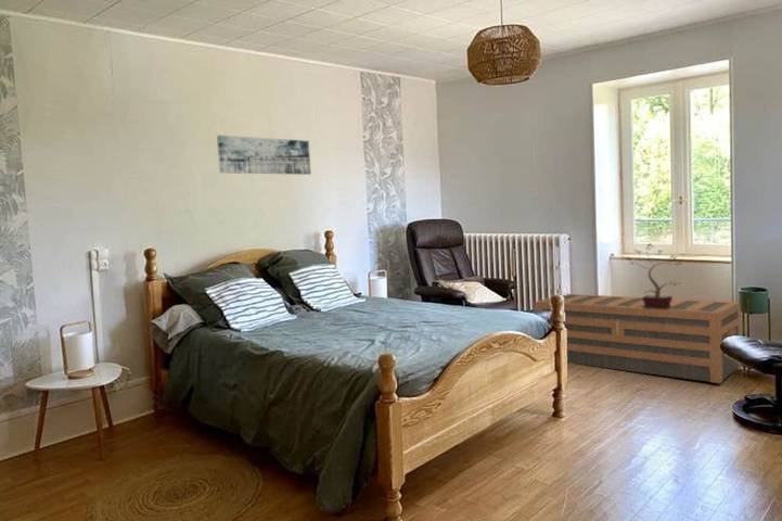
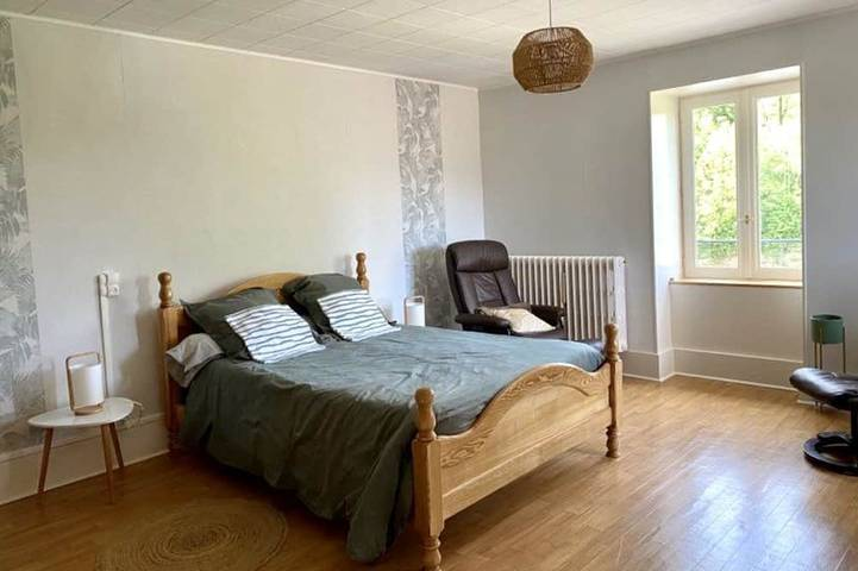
- storage bench (631, 332)
- wall art (266, 155)
- potted plant (650, 274)
